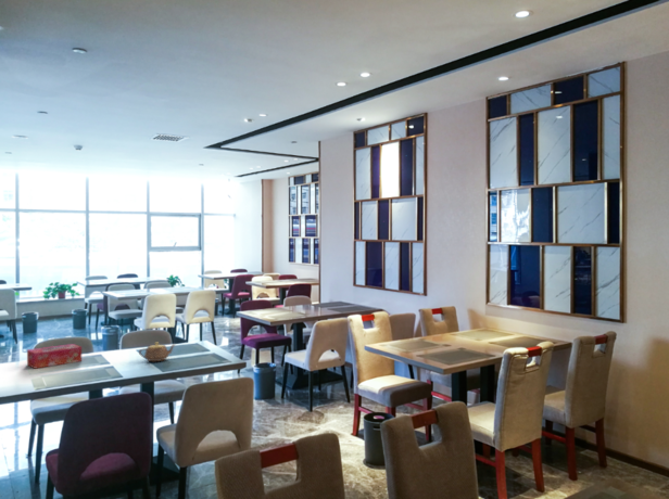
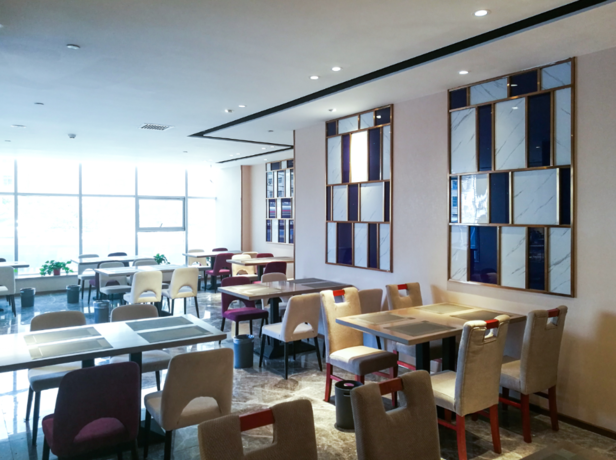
- teapot (157, 350)
- tissue box (54, 355)
